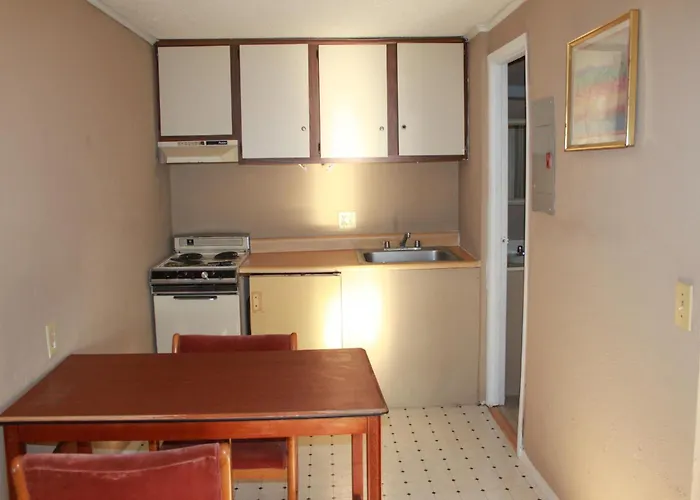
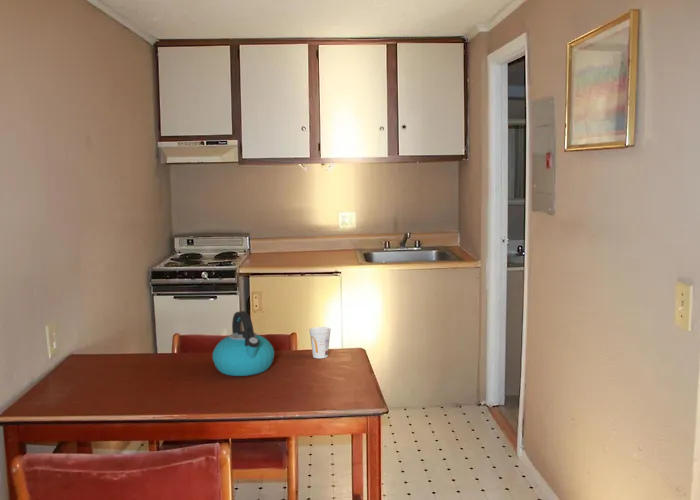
+ kettle (244, 341)
+ cup (320, 342)
